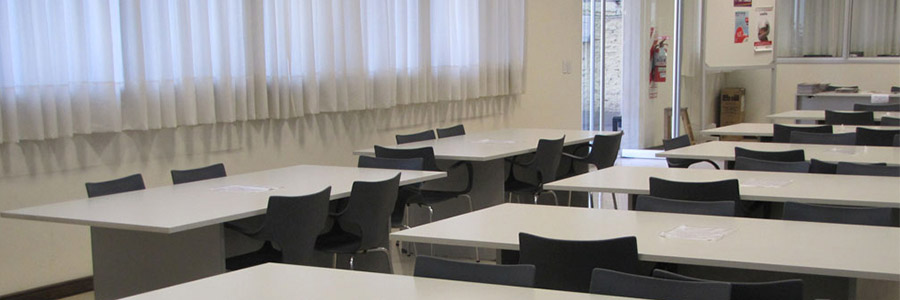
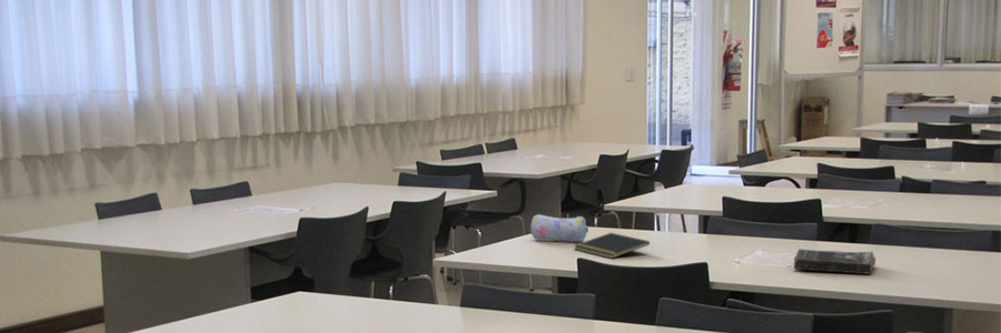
+ notepad (611, 244)
+ pencil case (558, 228)
+ book (834, 261)
